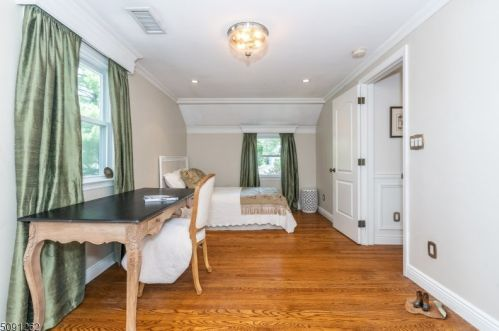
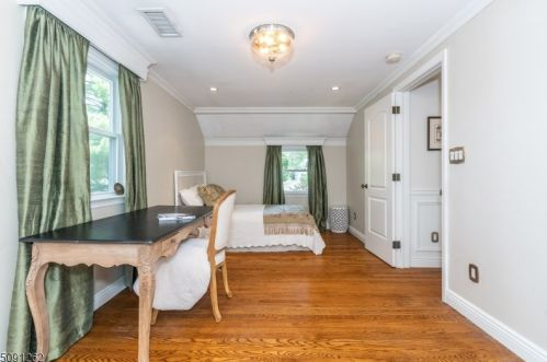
- boots (423, 300)
